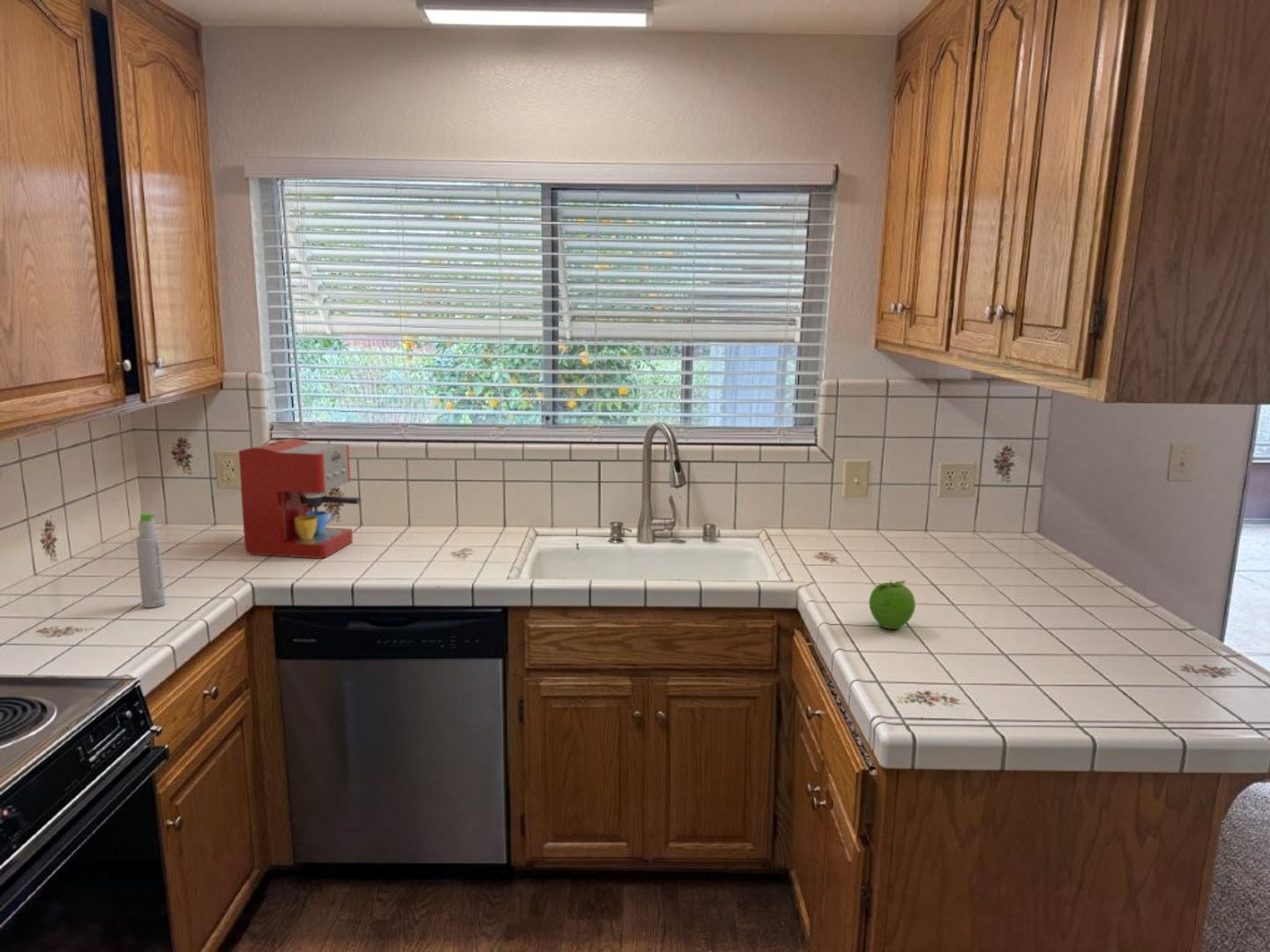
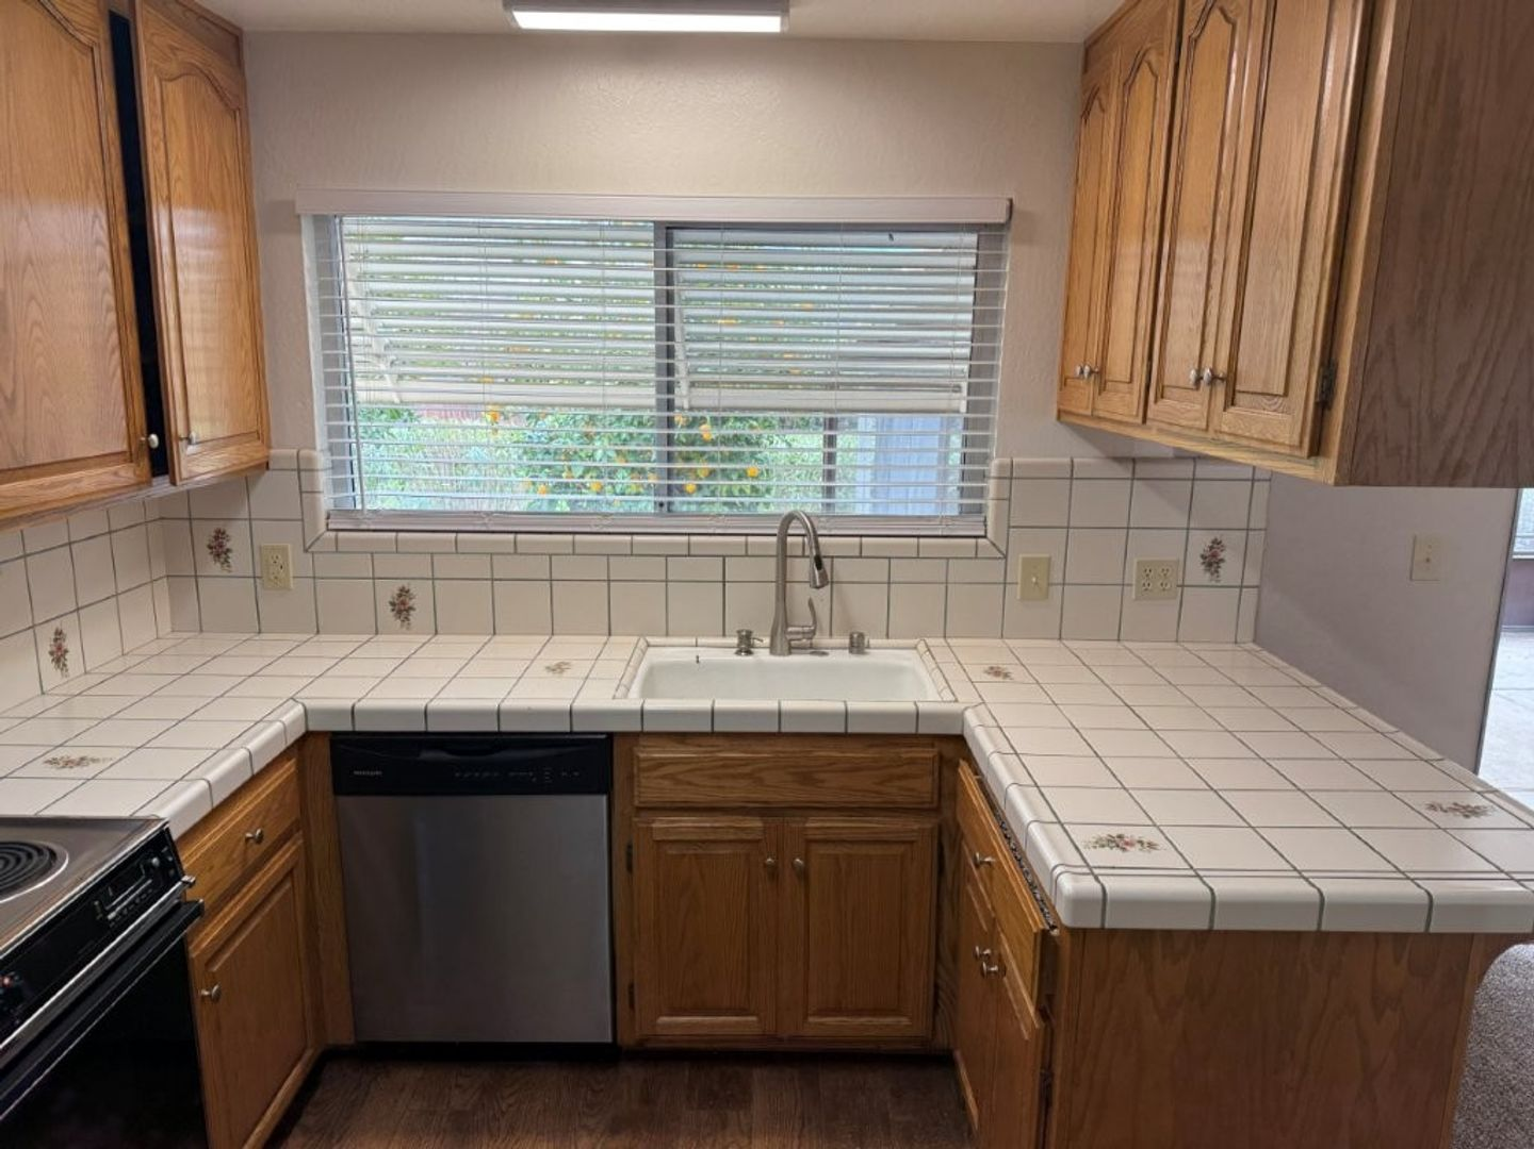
- bottle (149, 560)
- coffee maker (297, 495)
- fruit (892, 603)
